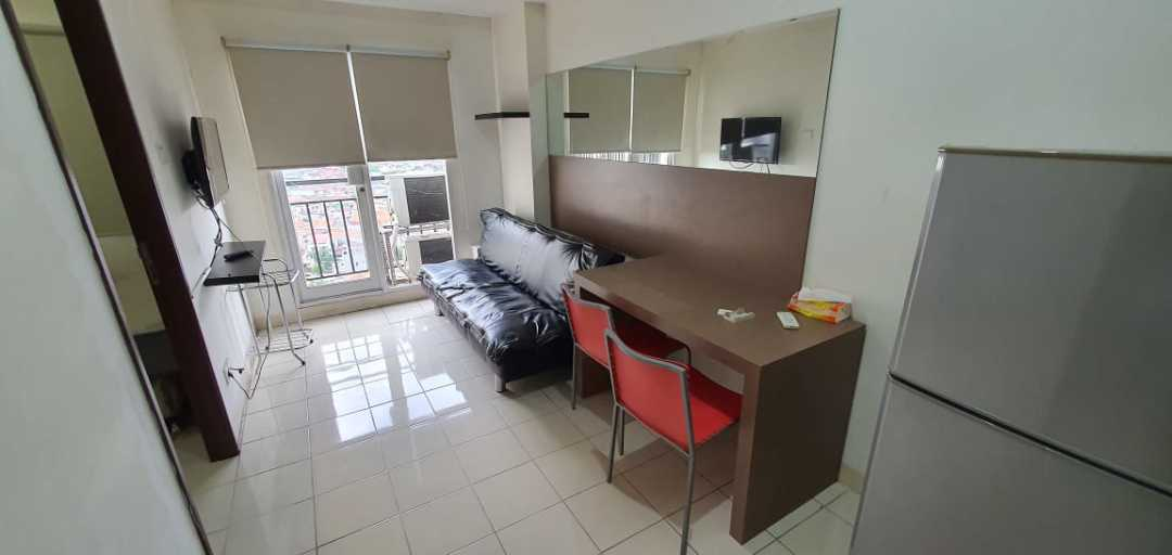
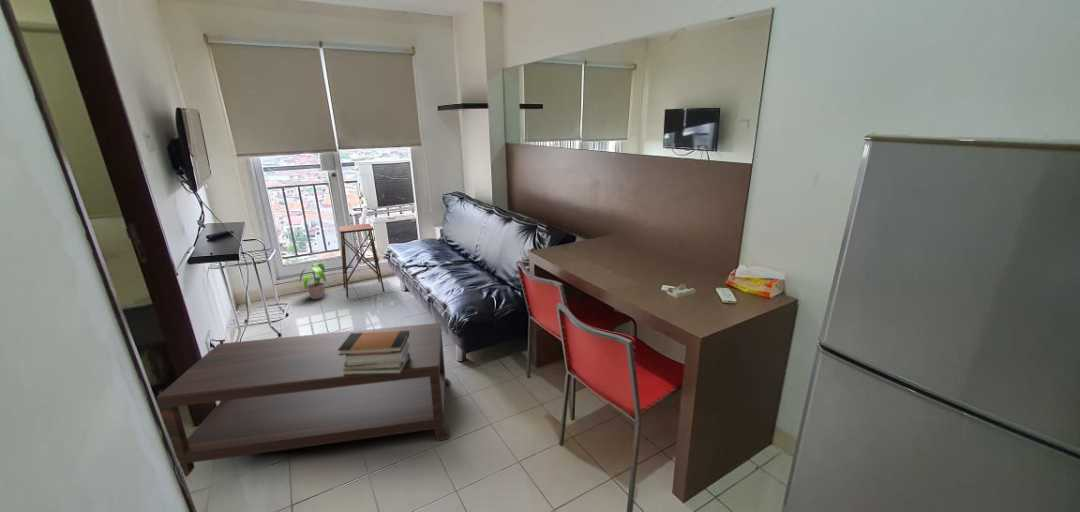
+ coffee table (327, 389)
+ side table (360, 259)
+ book stack (377, 352)
+ potted plant (315, 281)
